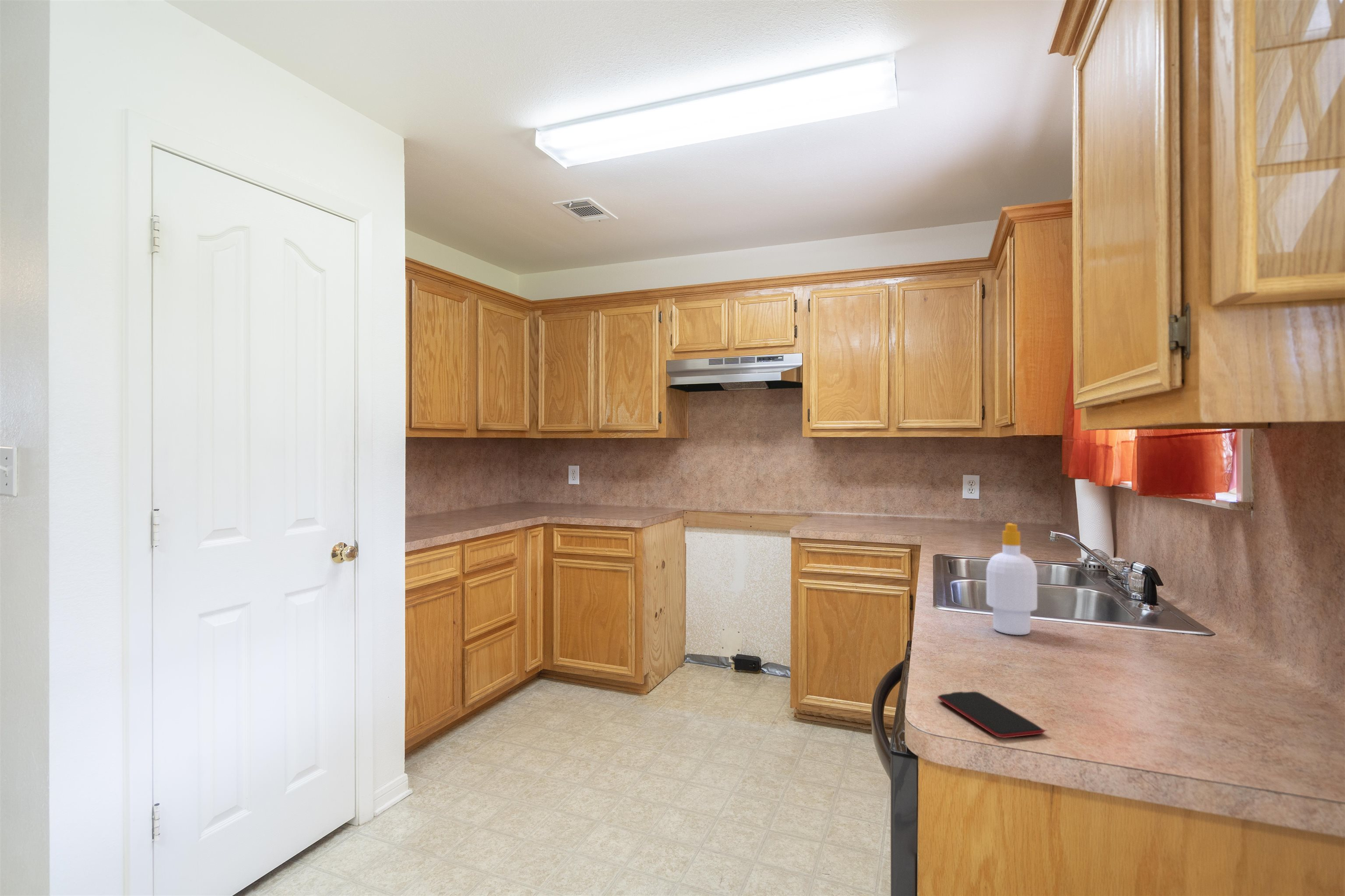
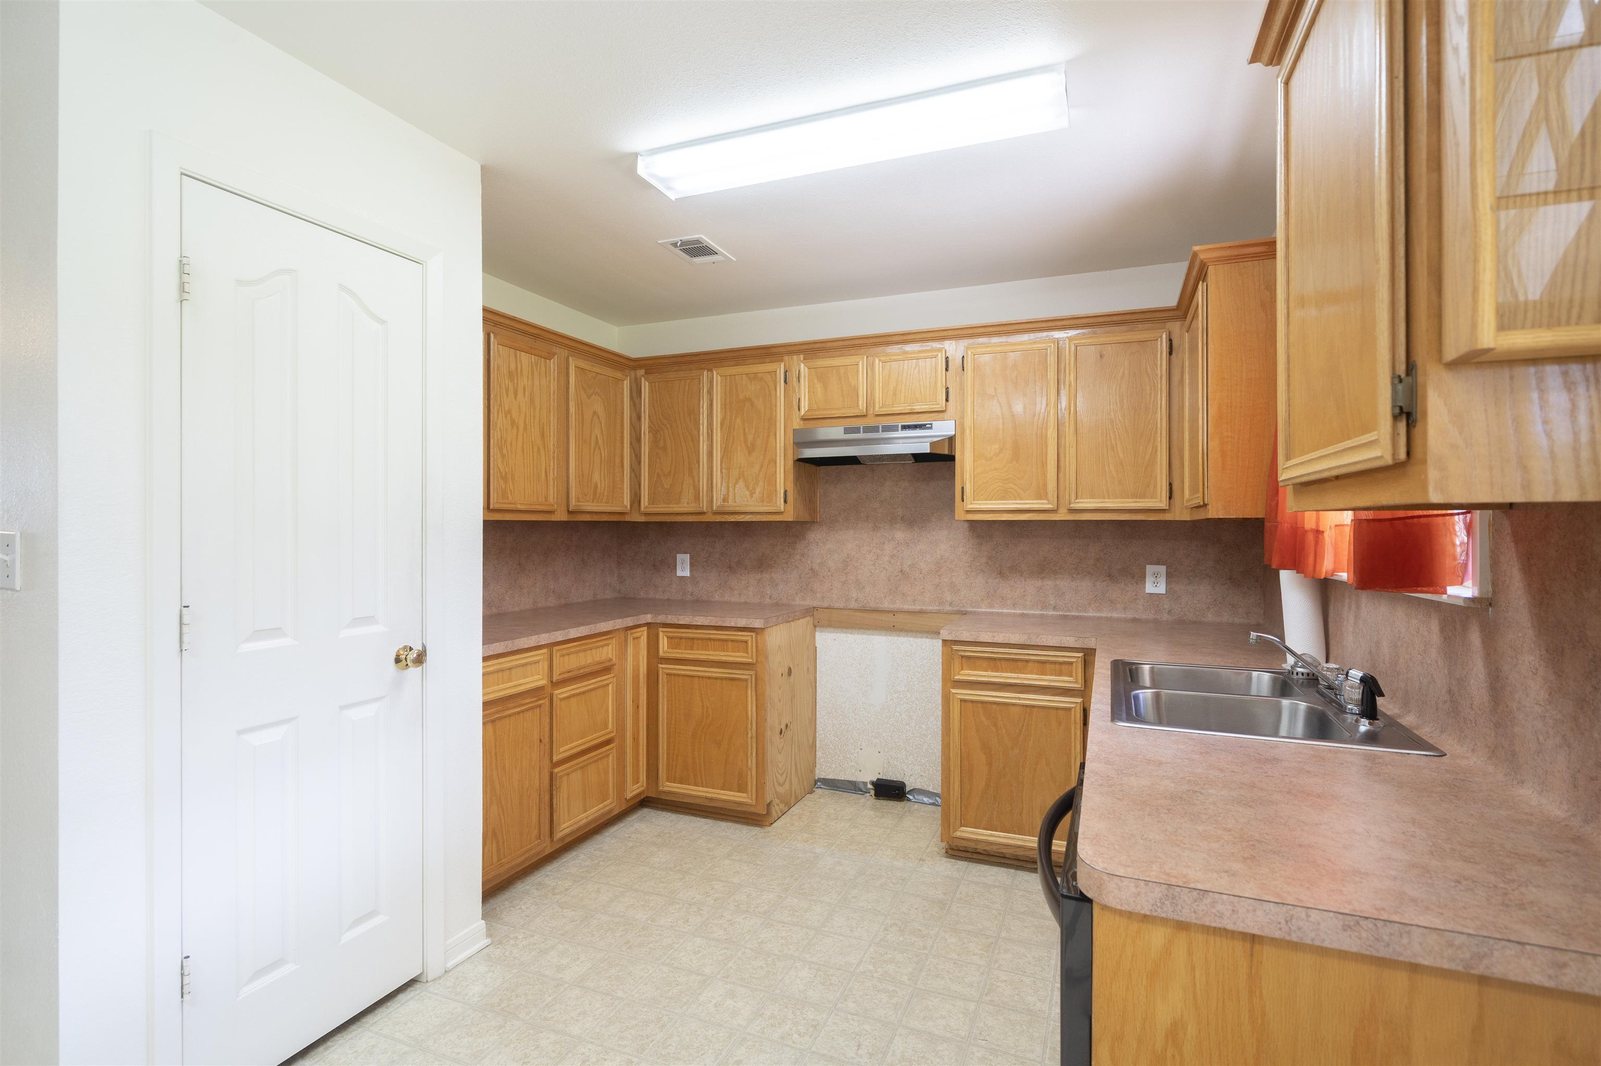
- soap bottle (1011, 578)
- smartphone (987, 713)
